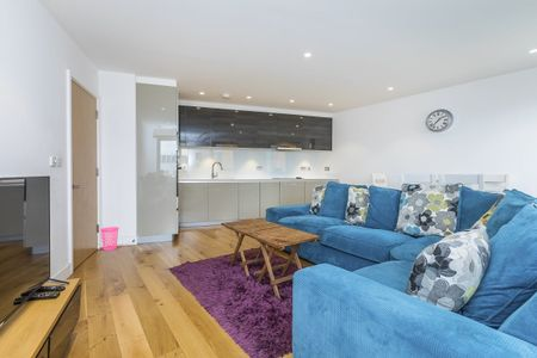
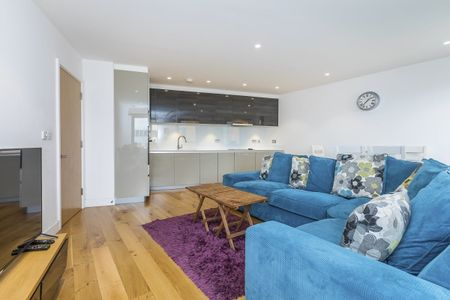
- waste basket (110, 239)
